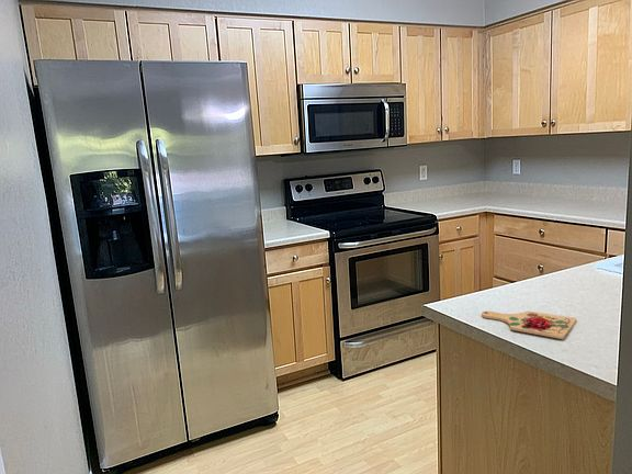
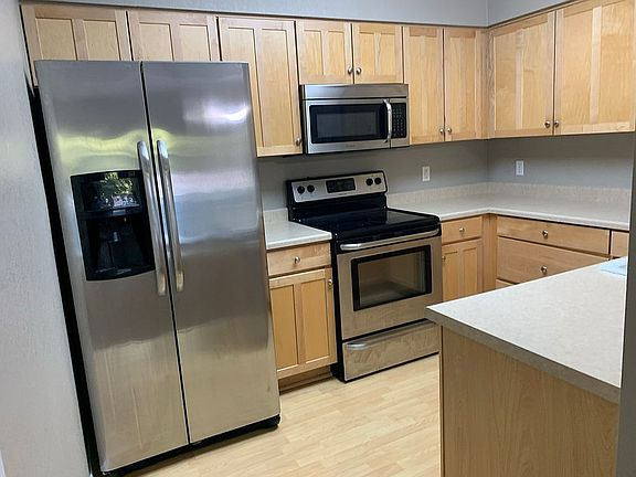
- cutting board (523, 317)
